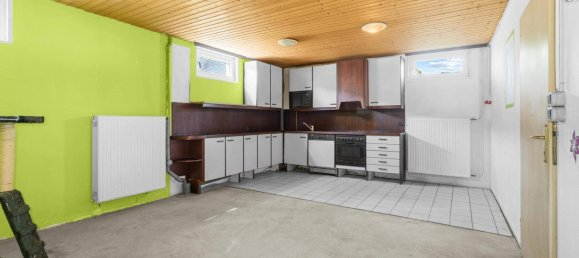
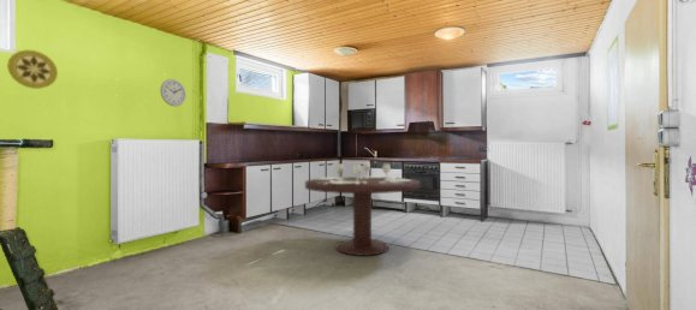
+ wall clock (173, 93)
+ dining table (362, 205)
+ decorative plate (32, 68)
